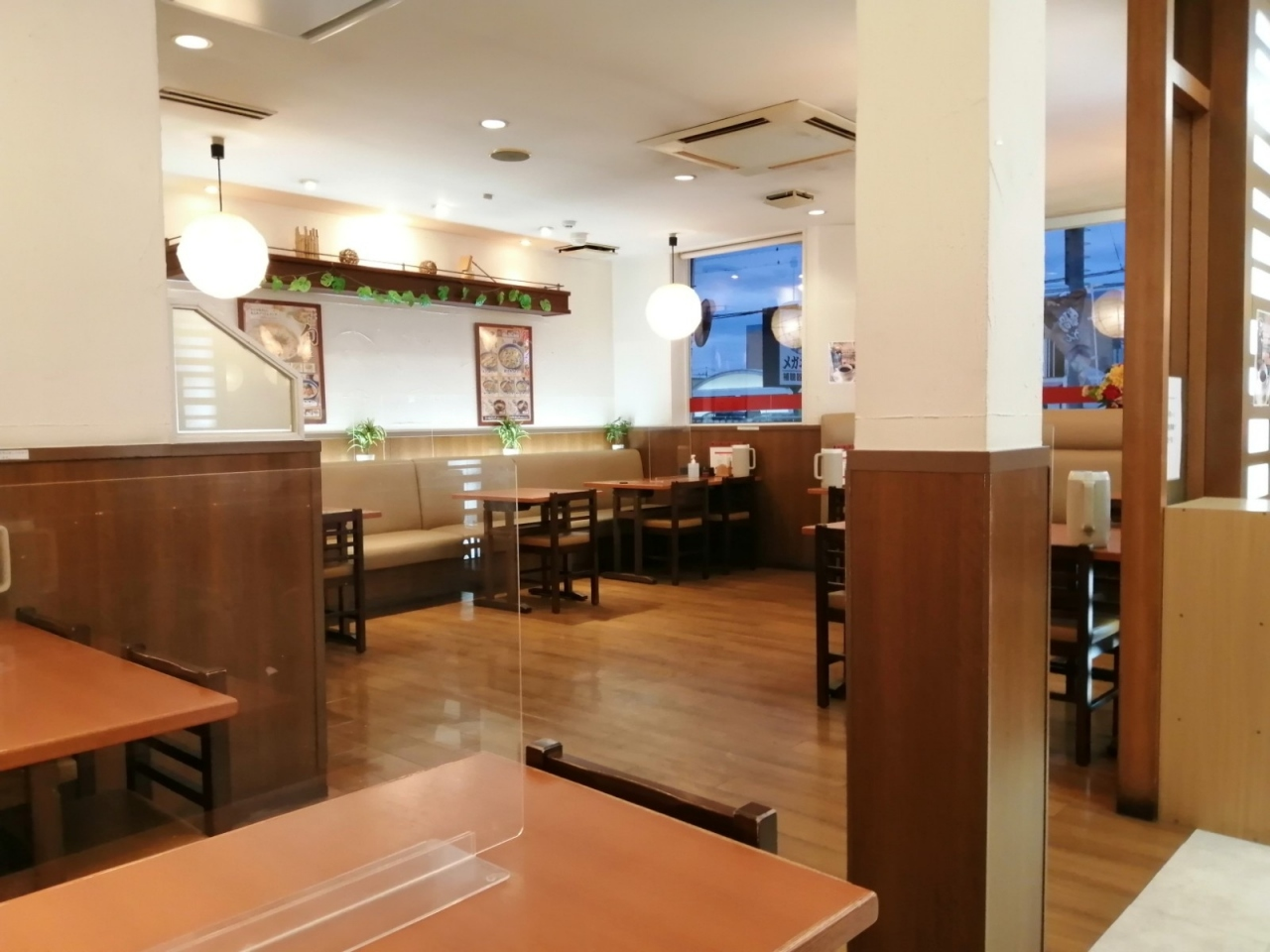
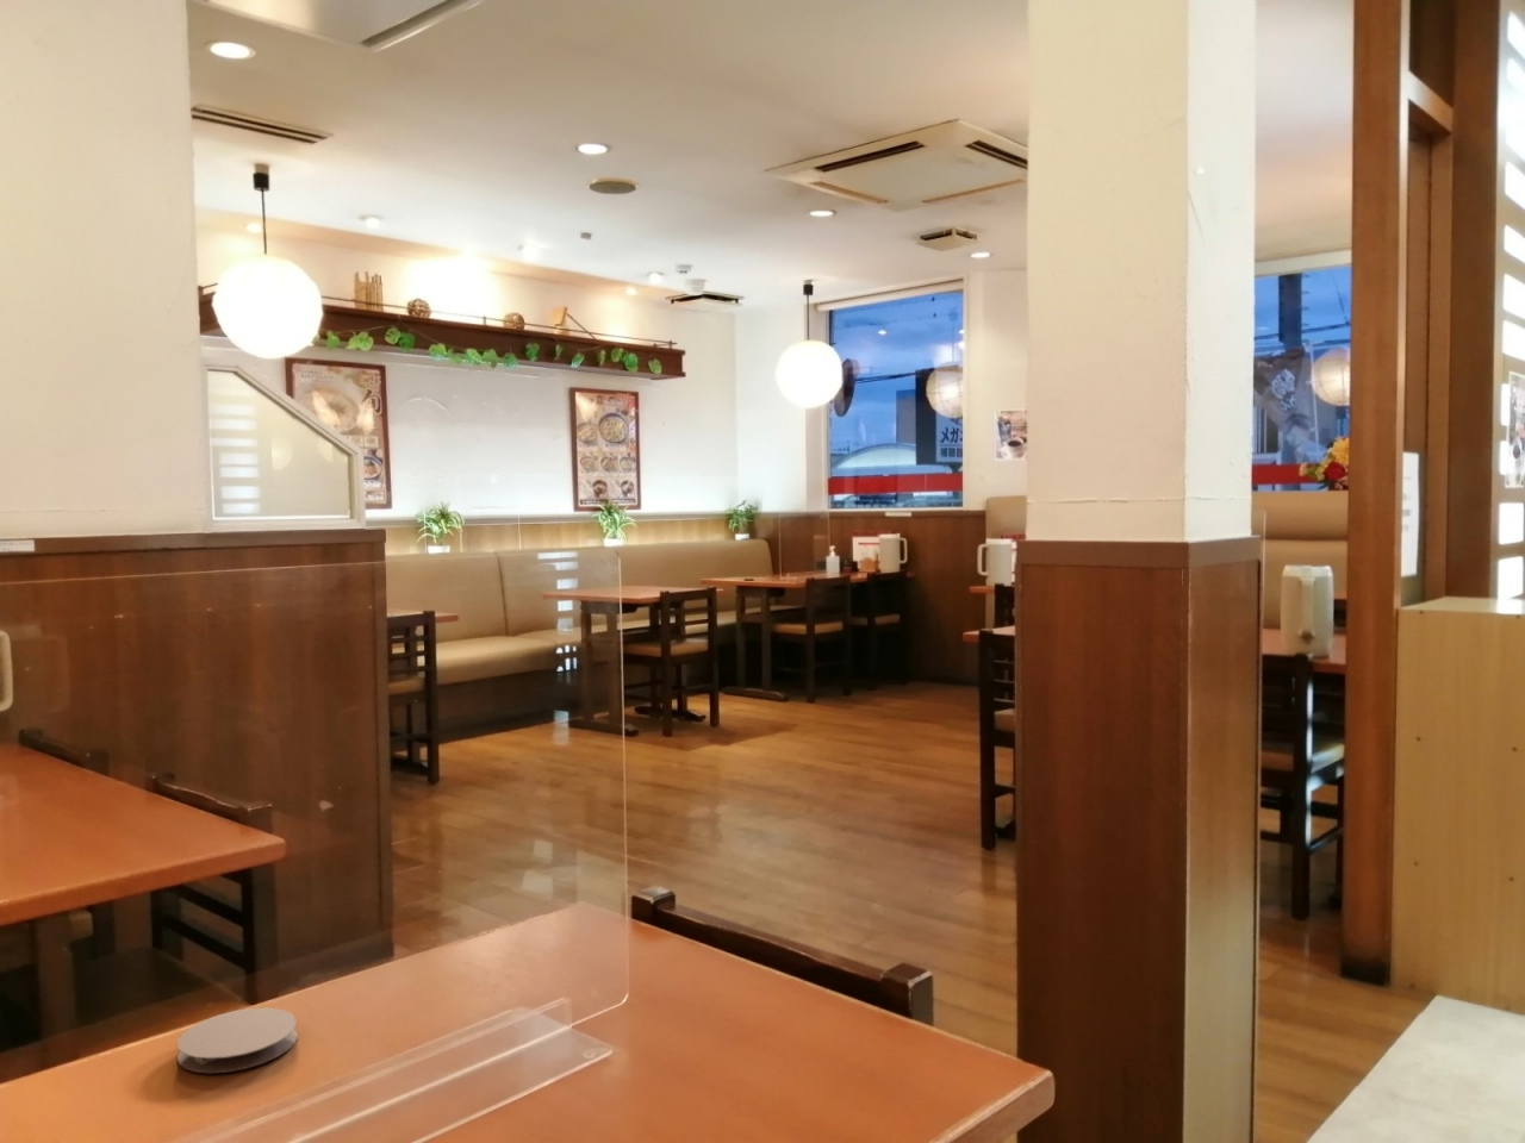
+ coaster (238, 1039)
